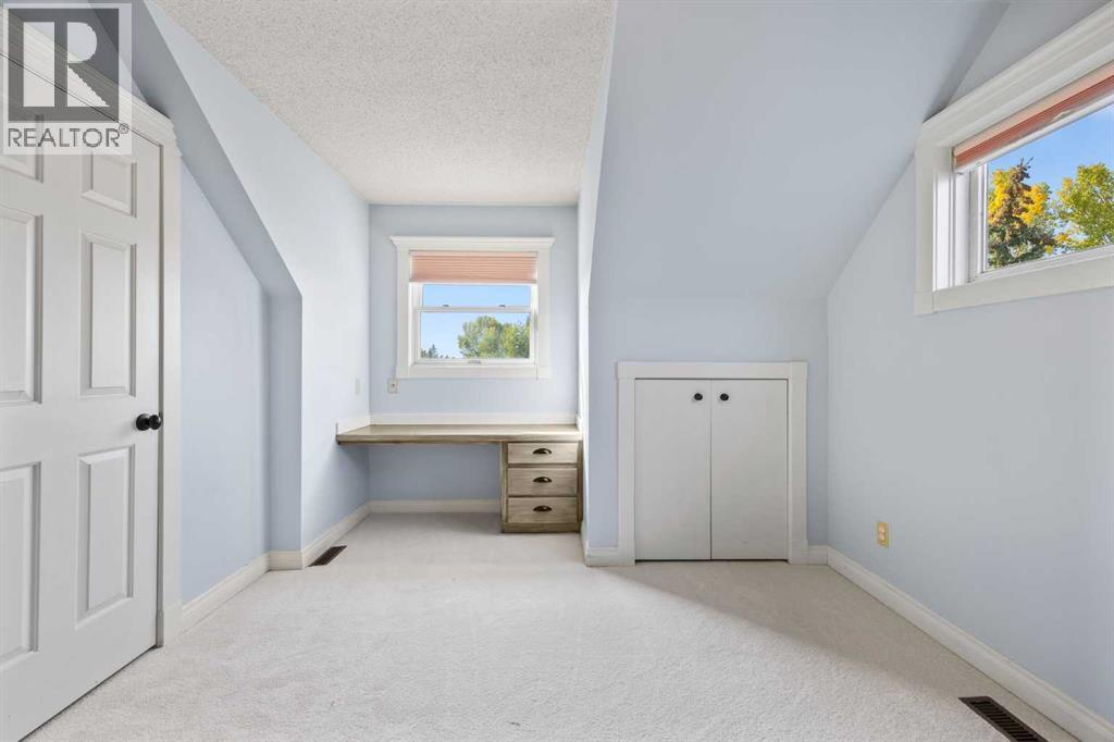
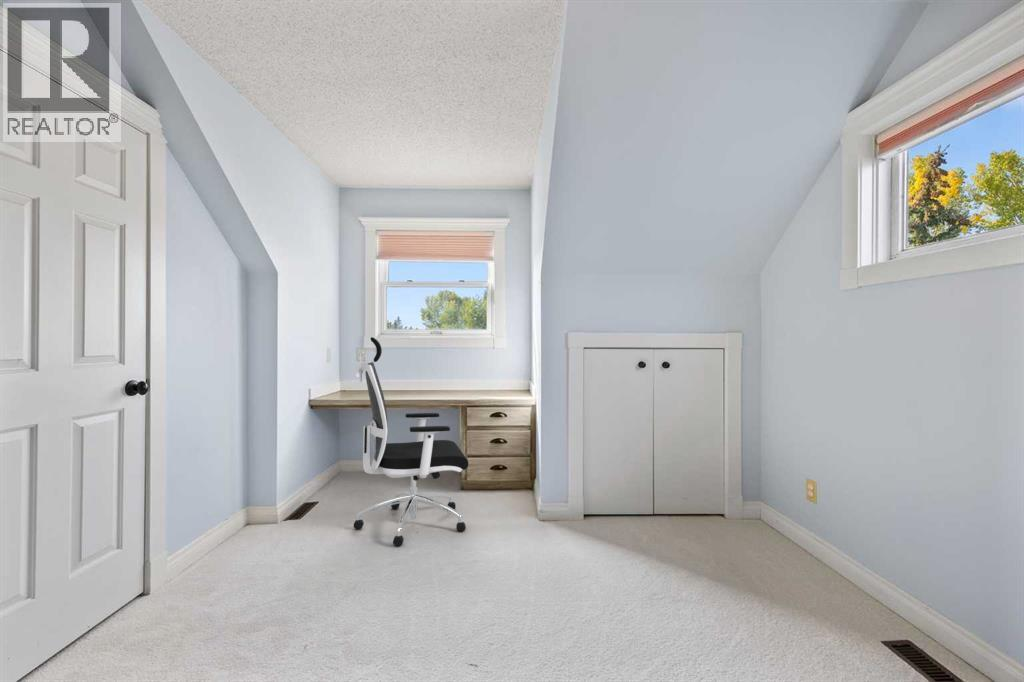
+ office chair (410, 430)
